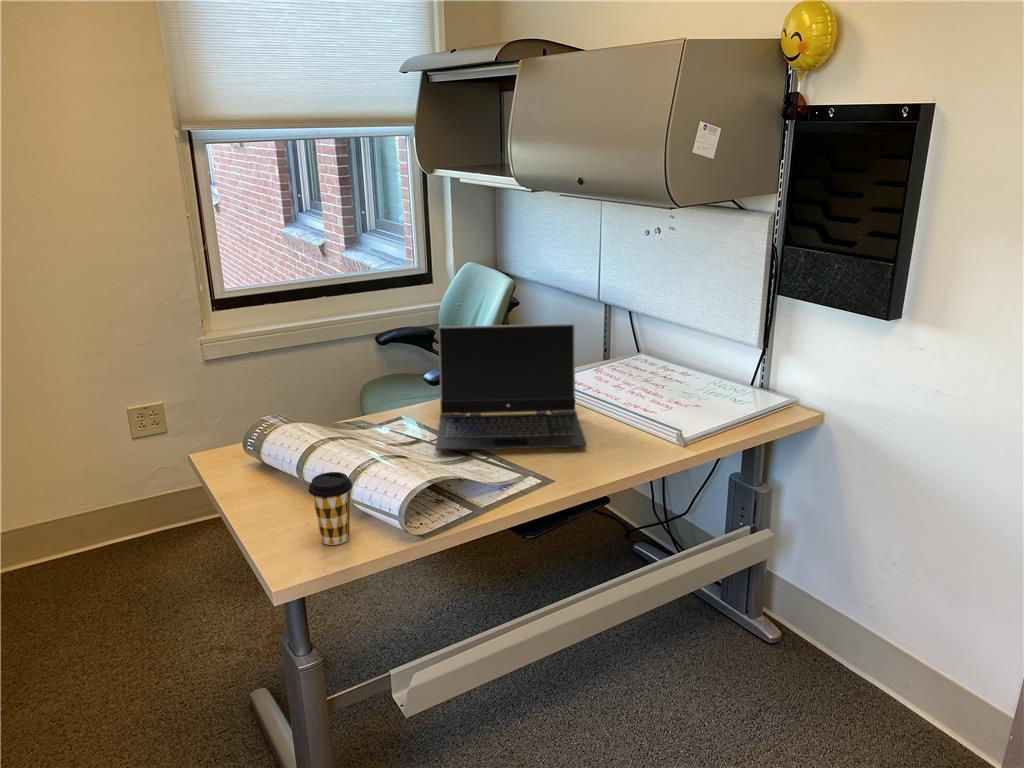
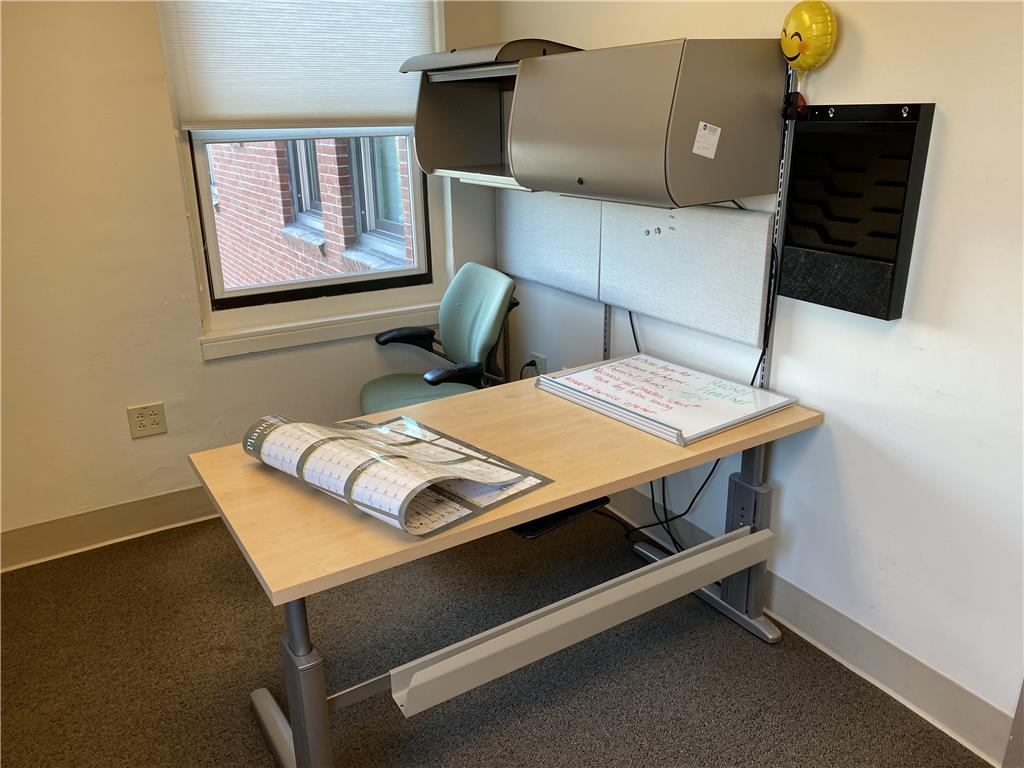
- laptop computer (508, 386)
- coffee cup (332, 509)
